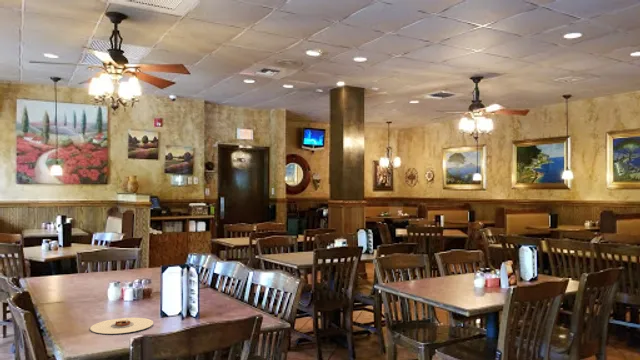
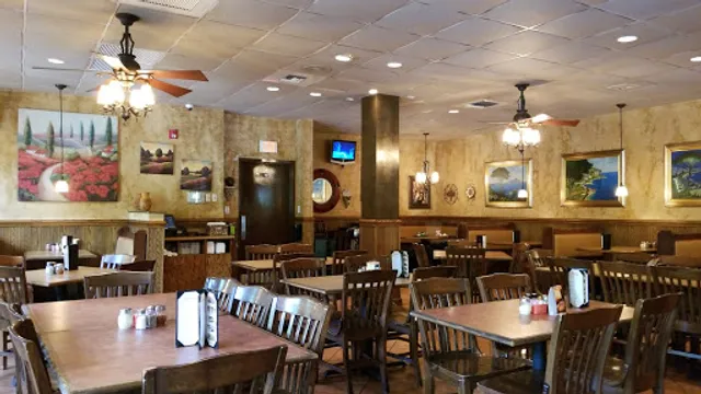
- plate (122, 322)
